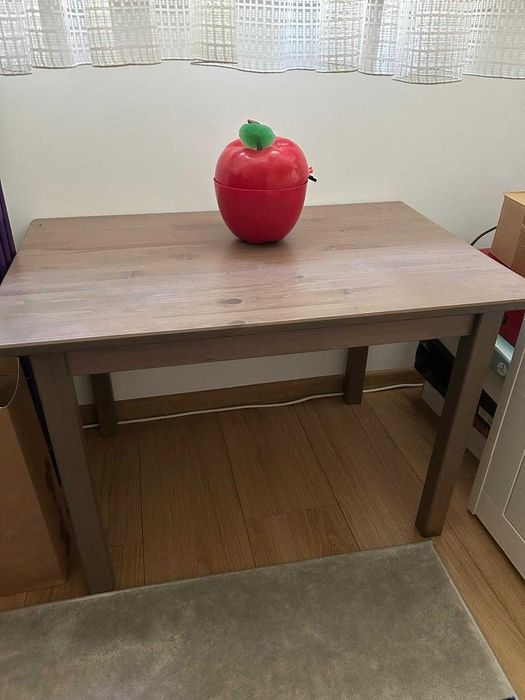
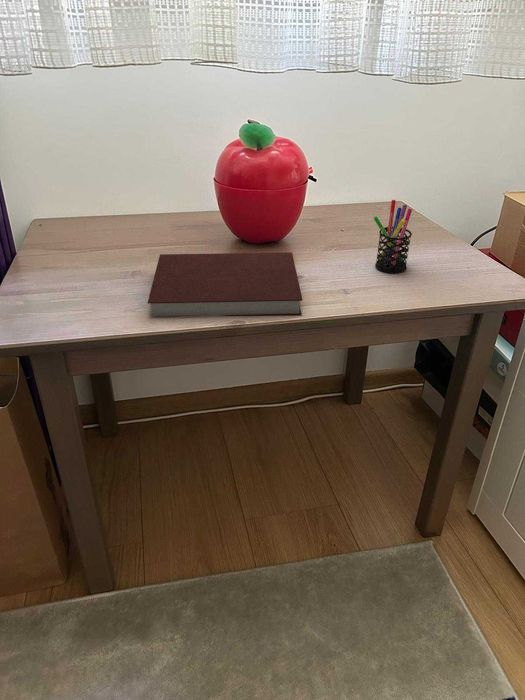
+ pen holder (390, 236)
+ notebook (226, 283)
